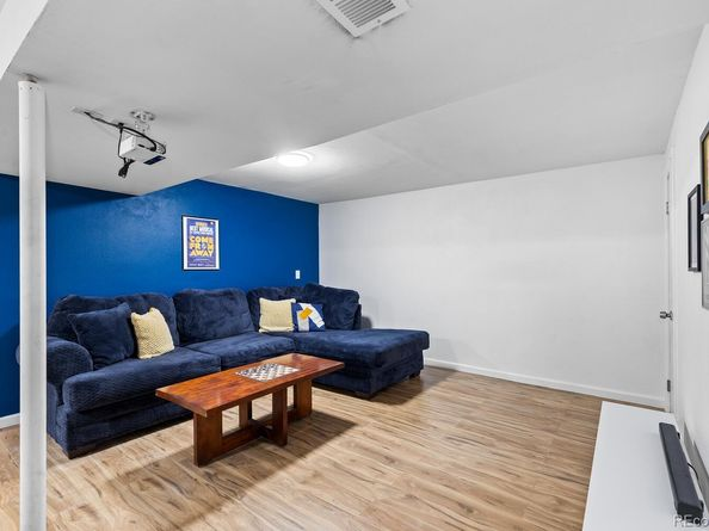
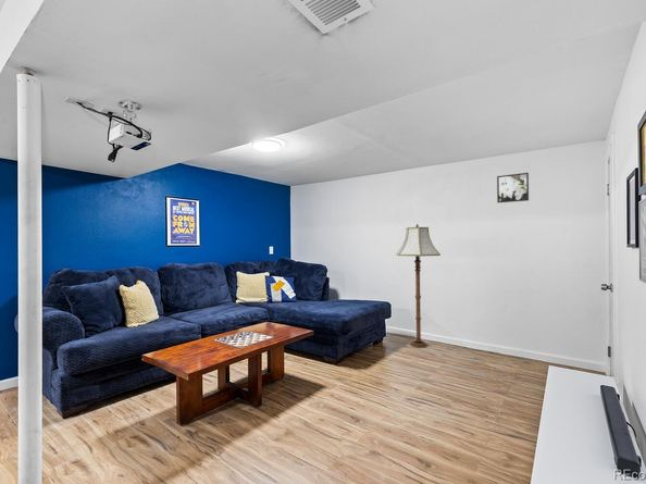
+ floor lamp (418, 284)
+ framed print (512, 187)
